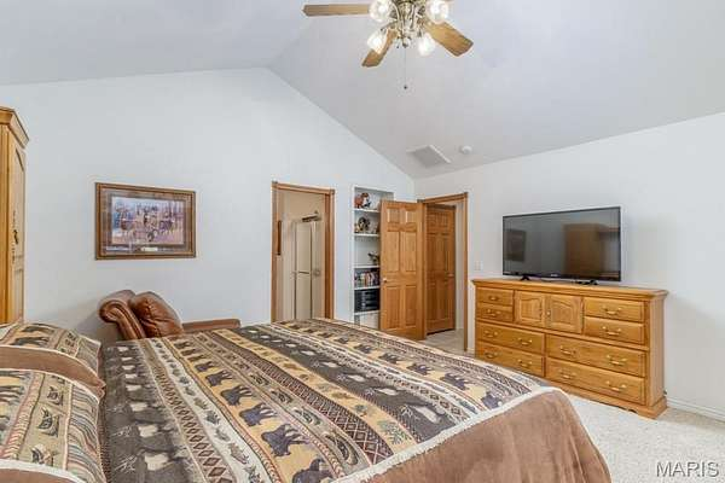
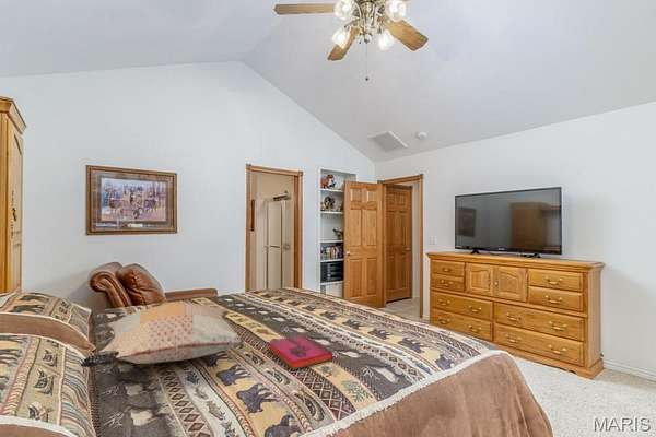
+ hardback book (298, 350)
+ decorative pillow (171, 332)
